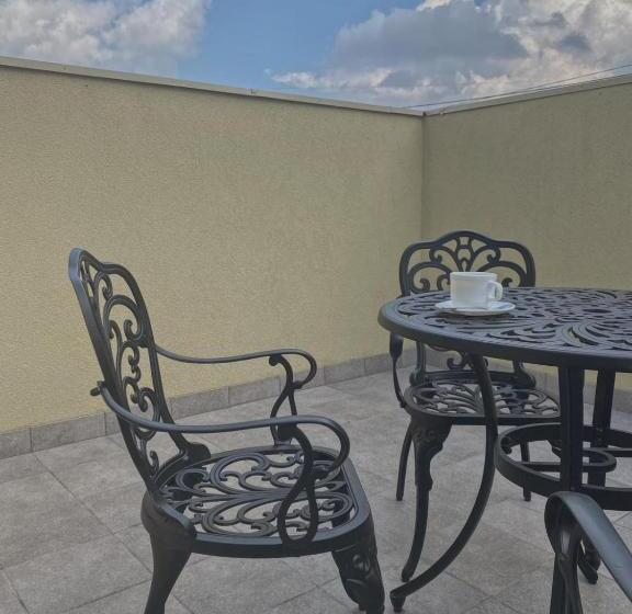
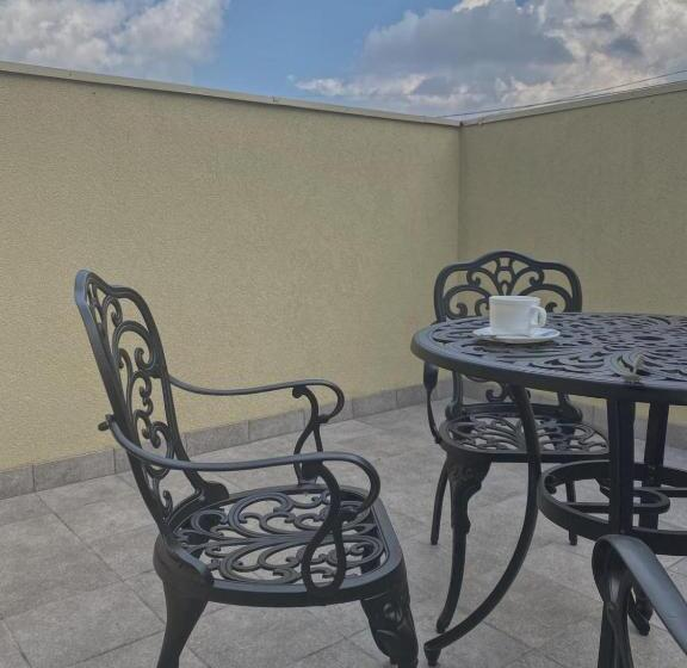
+ spoon (635, 366)
